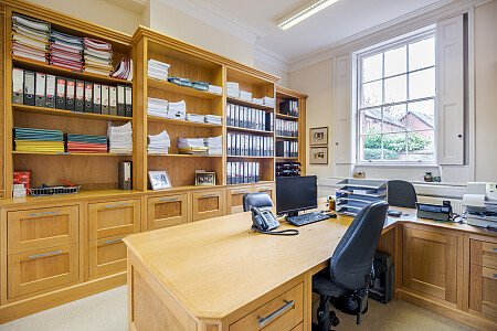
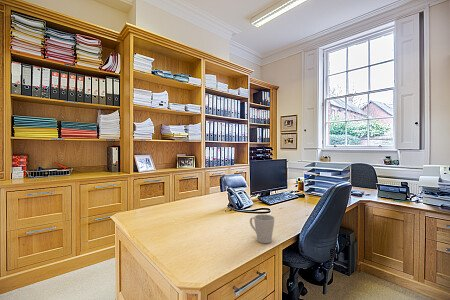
+ mug (261, 228)
